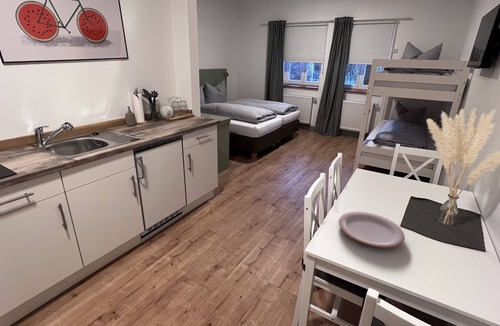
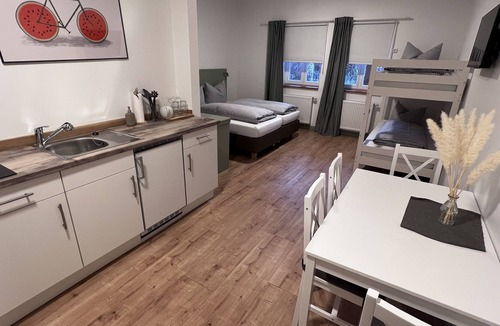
- plate (369, 229)
